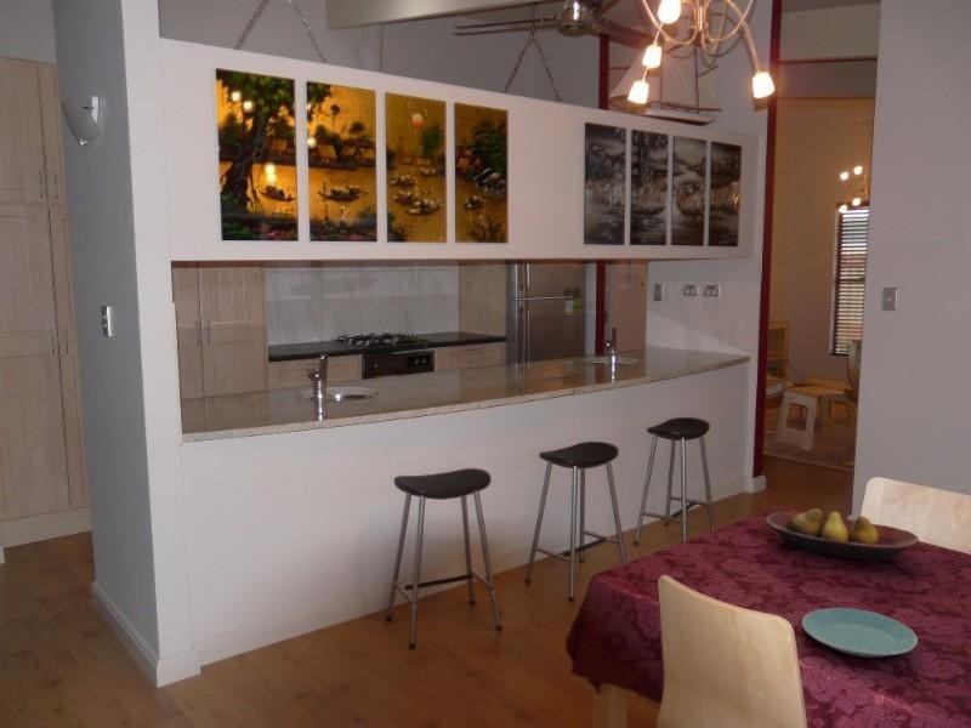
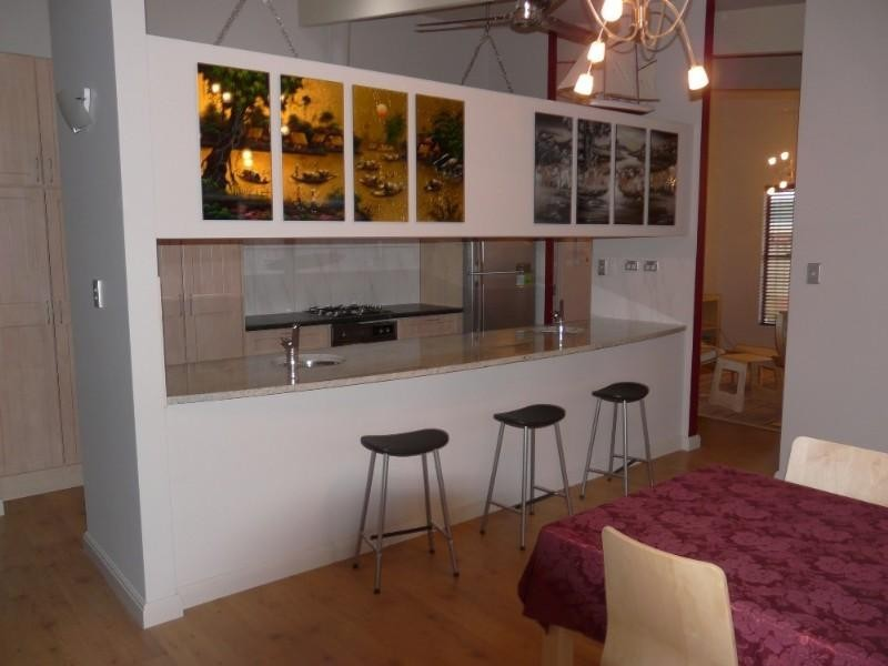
- fruit bowl (839, 530)
- plate (857, 635)
